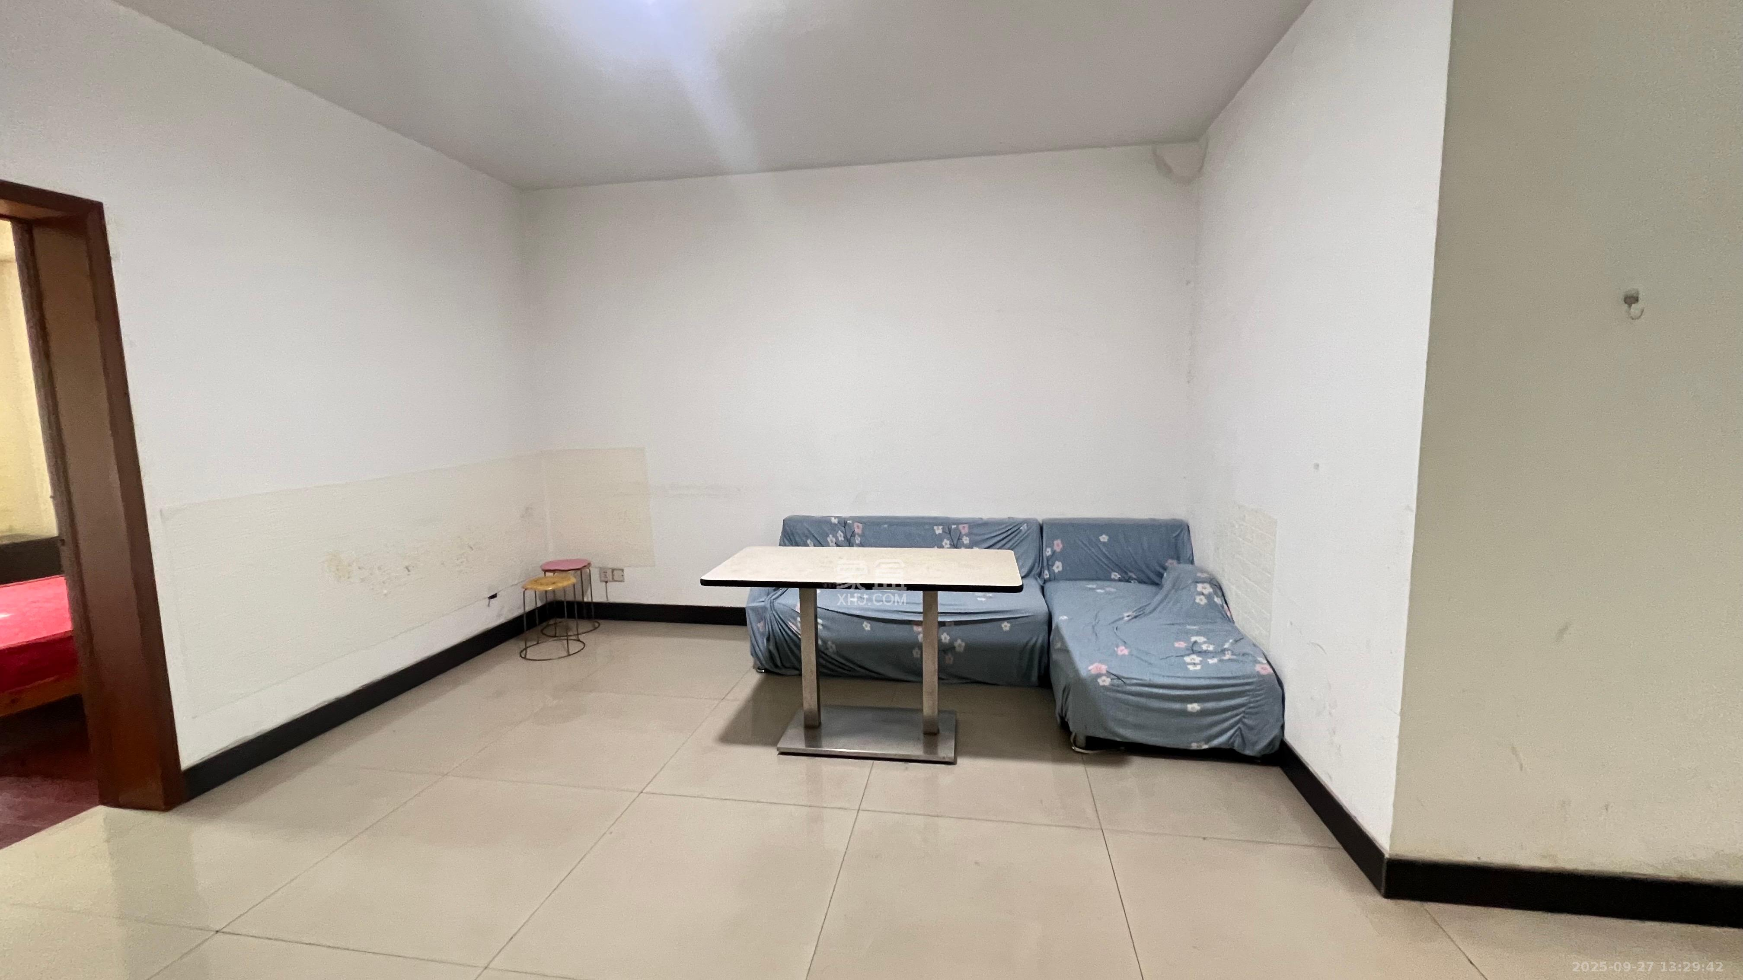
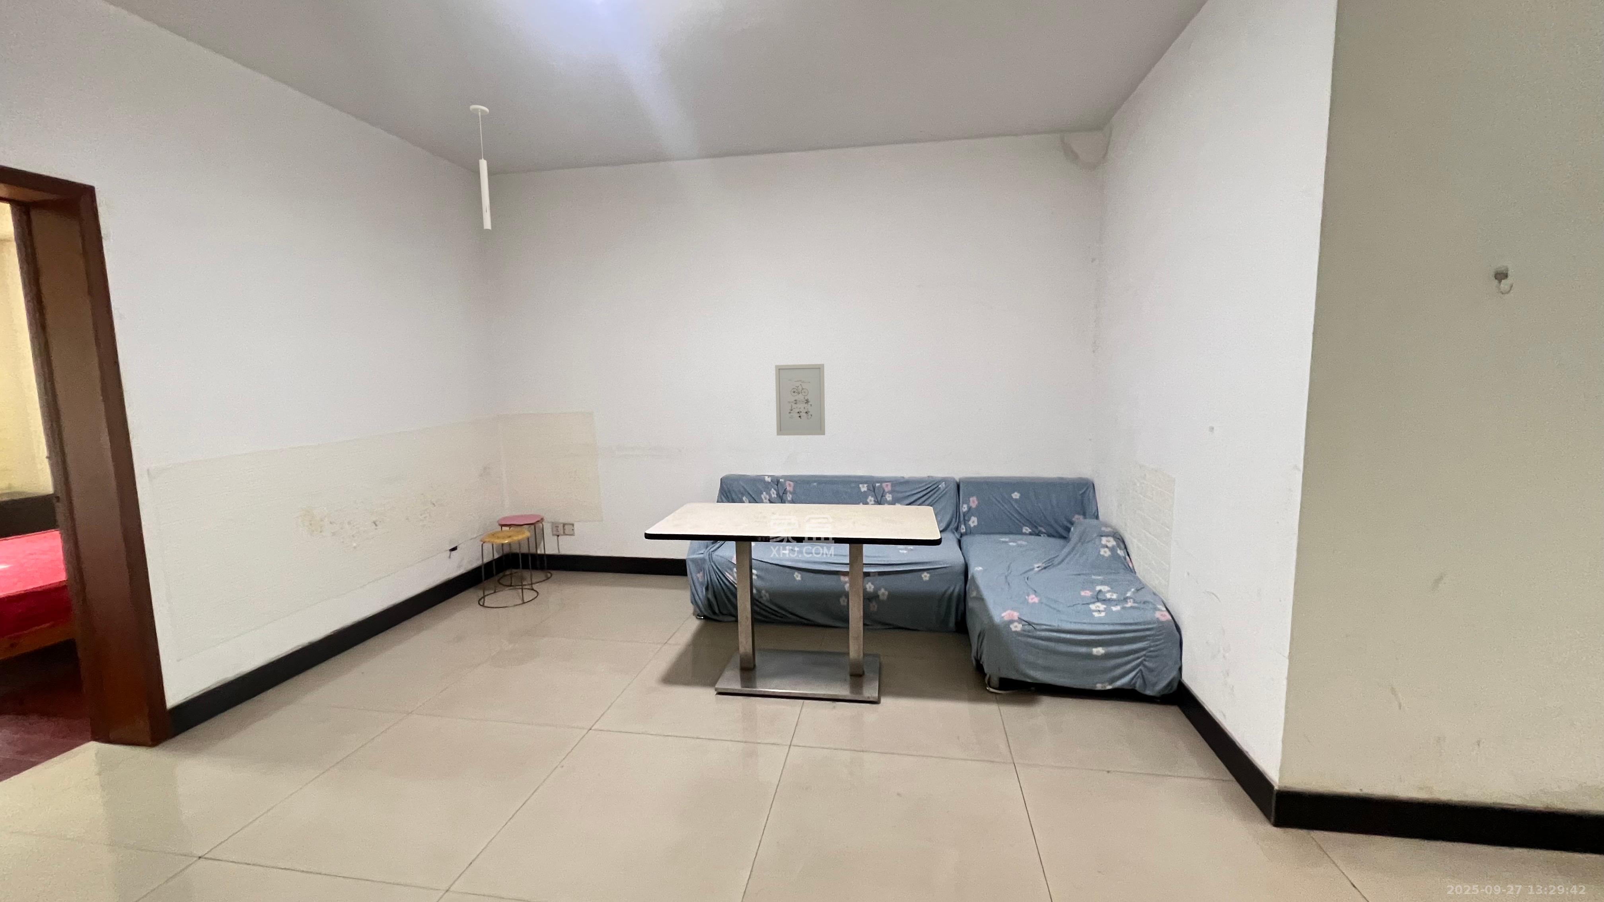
+ ceiling light (484, 170)
+ wall art (800, 400)
